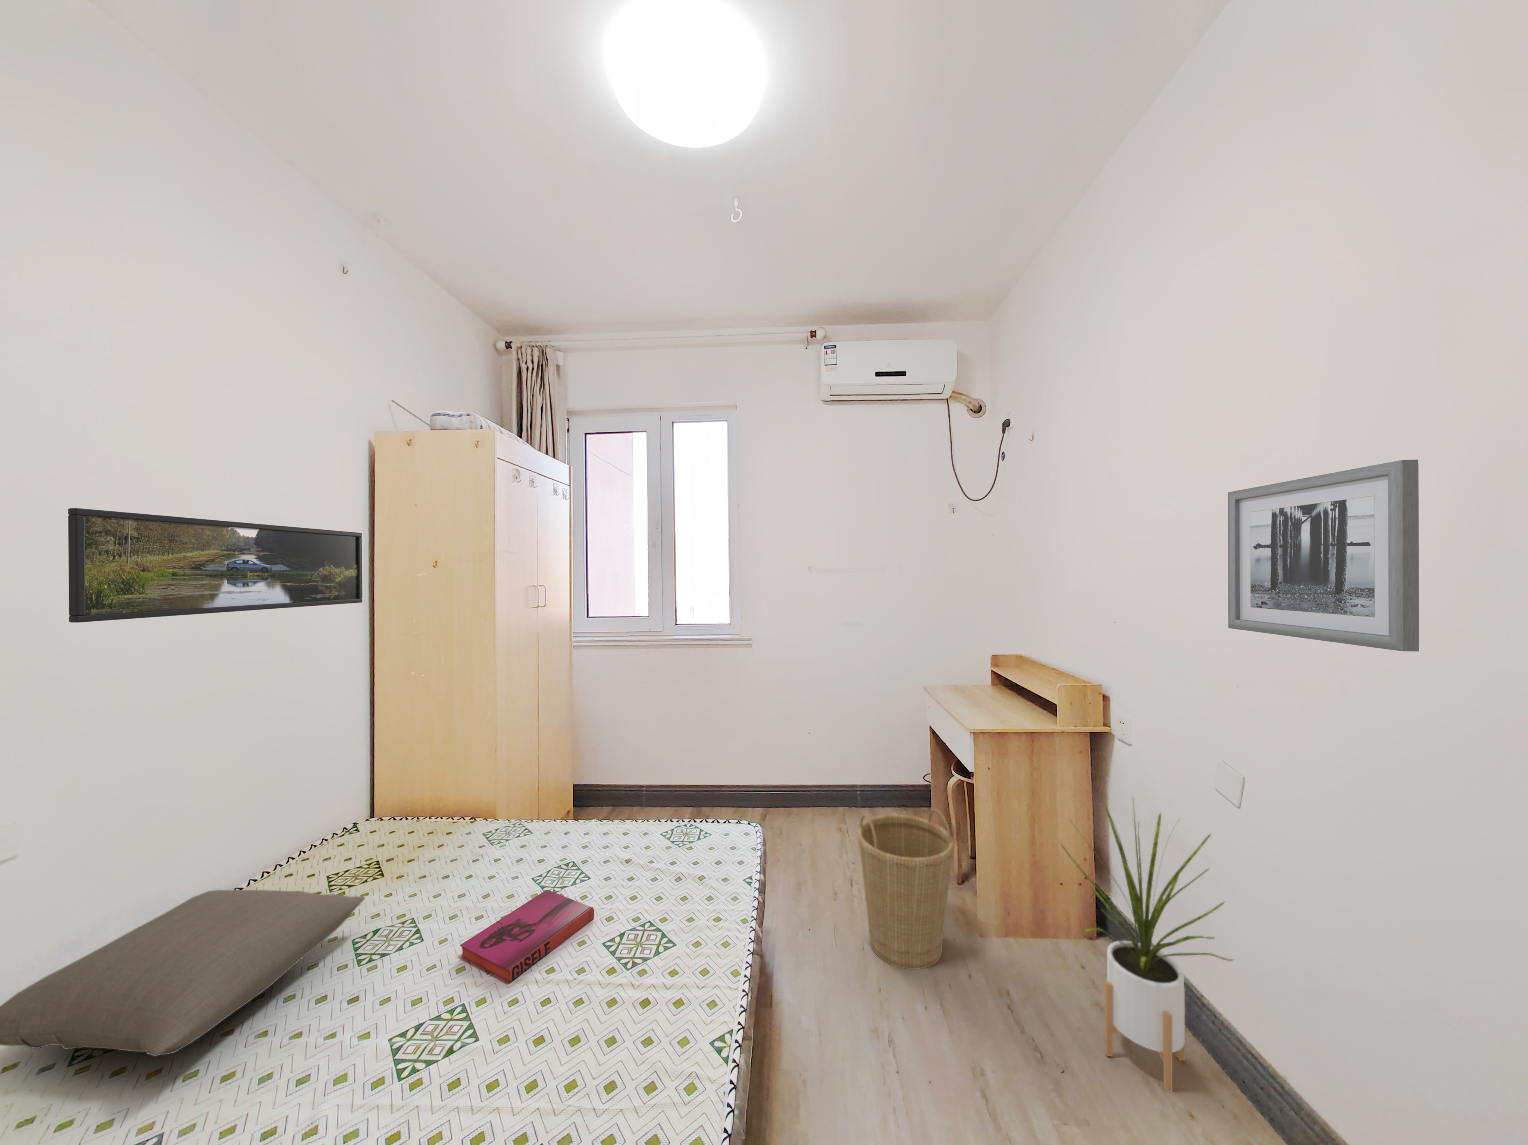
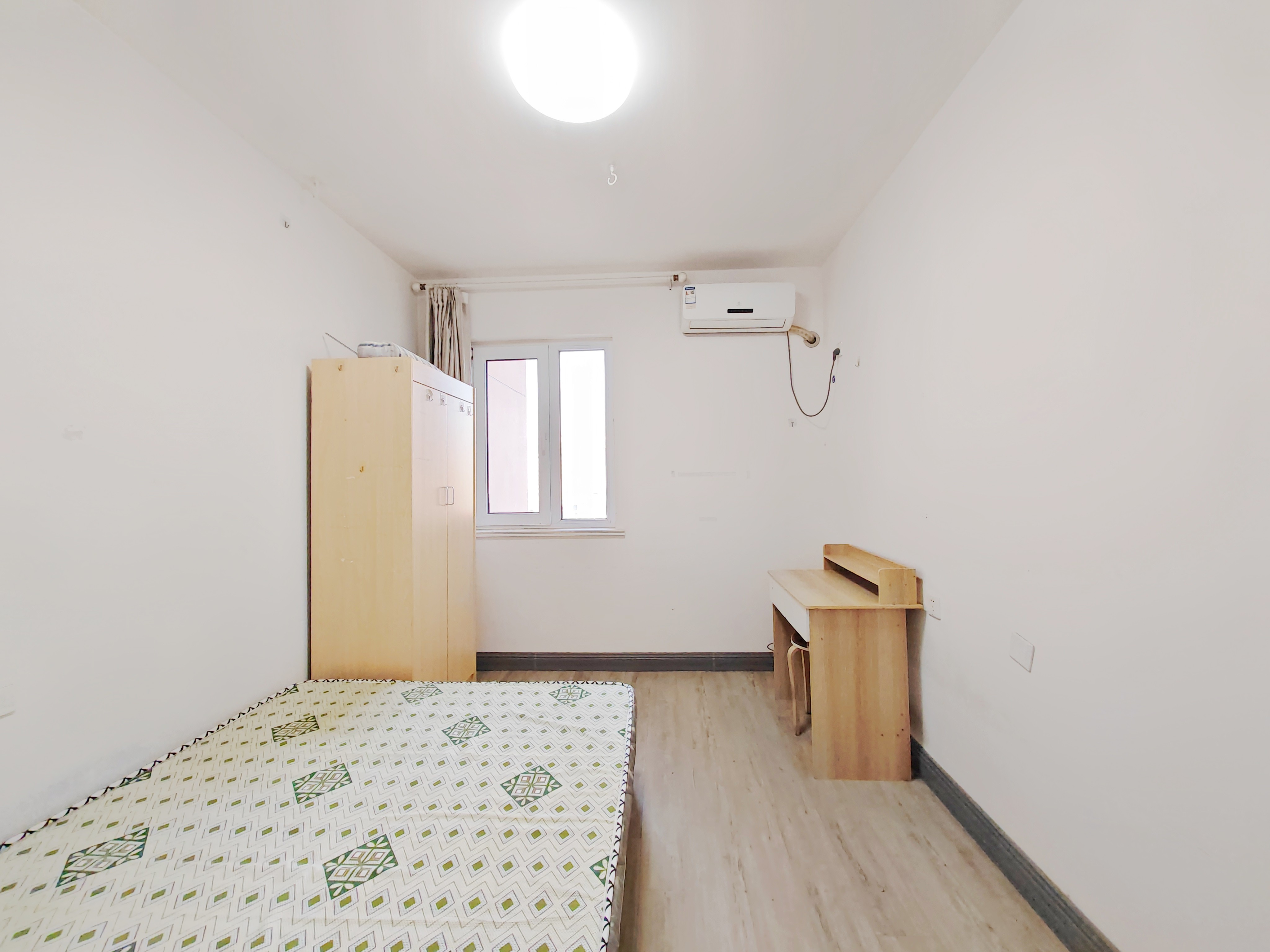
- hardback book (531, 931)
- wall art (1307, 558)
- pillow (193, 960)
- house plant (1149, 933)
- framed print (251, 566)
- basket (905, 879)
